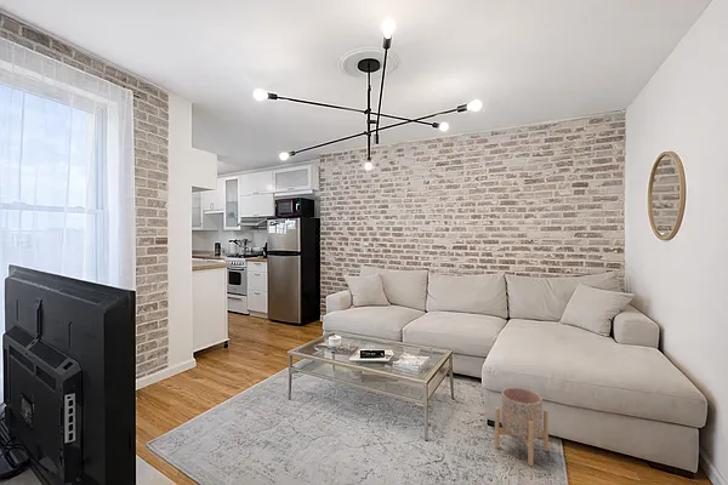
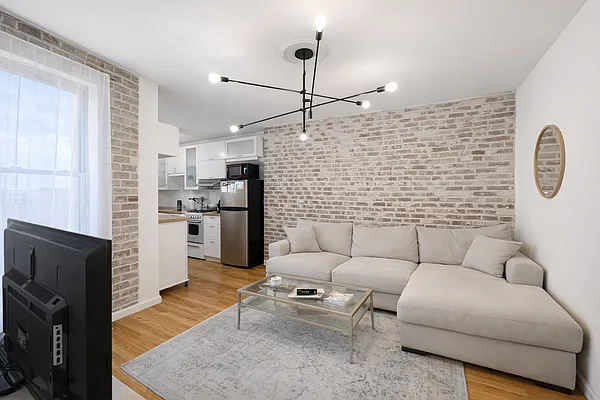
- planter (521, 422)
